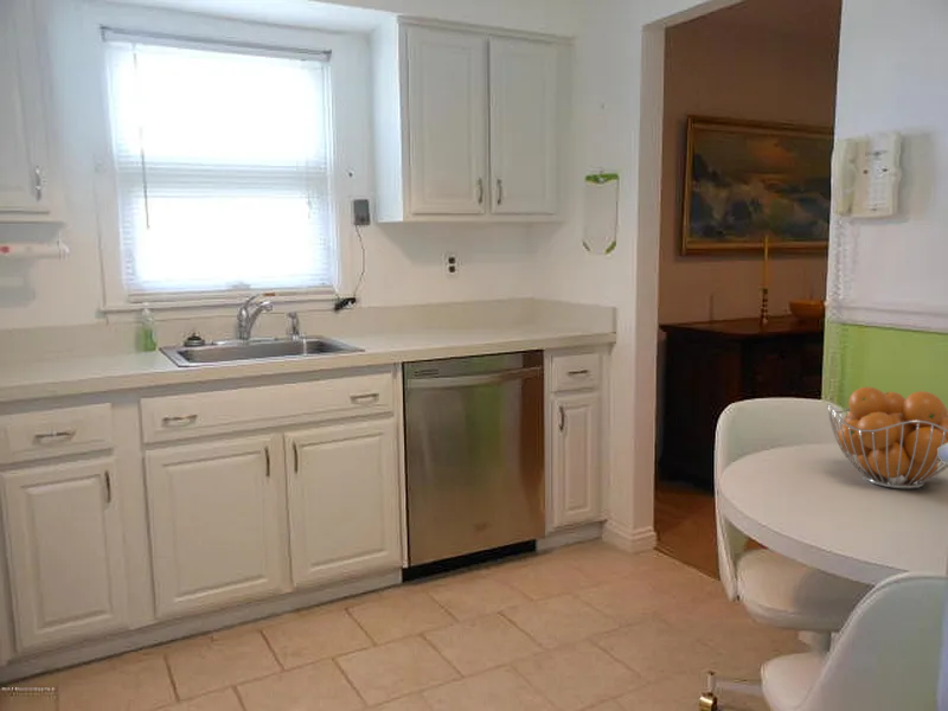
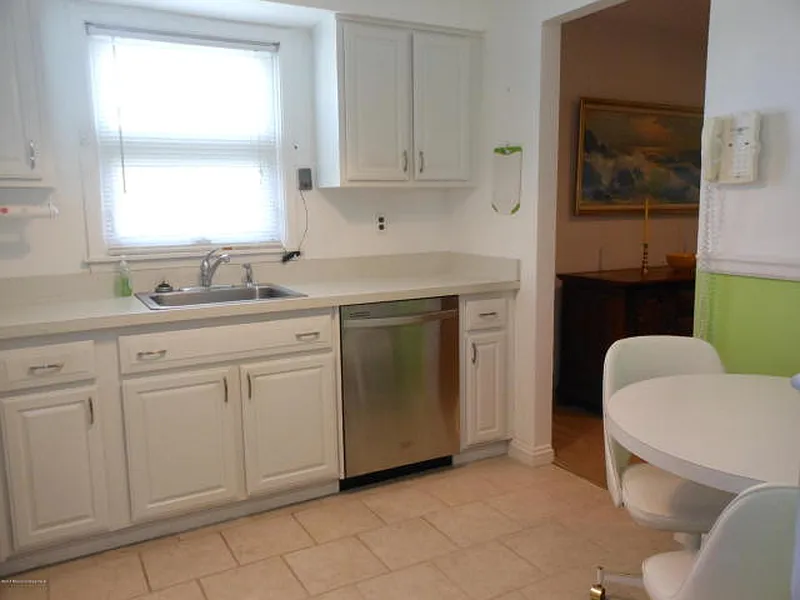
- fruit basket (896, 435)
